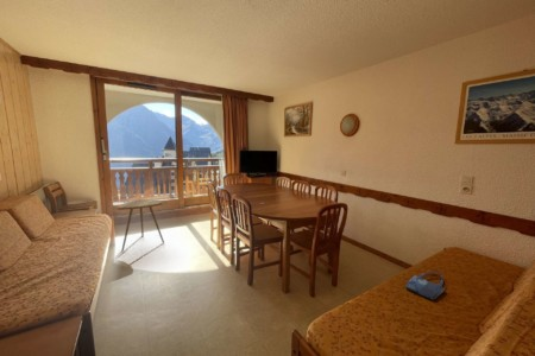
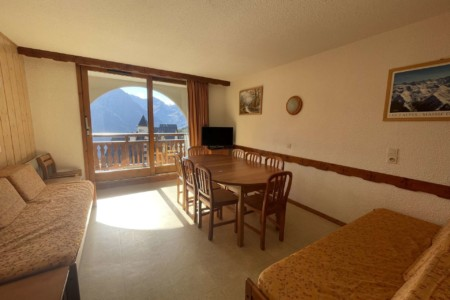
- side table (141, 222)
- shopping bag (428, 281)
